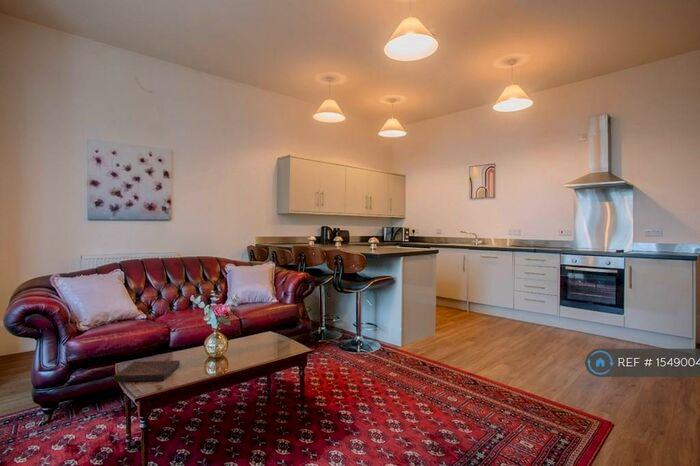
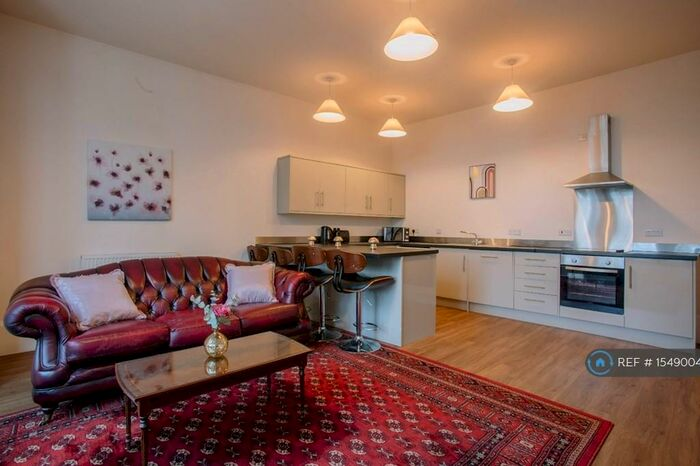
- book (148, 370)
